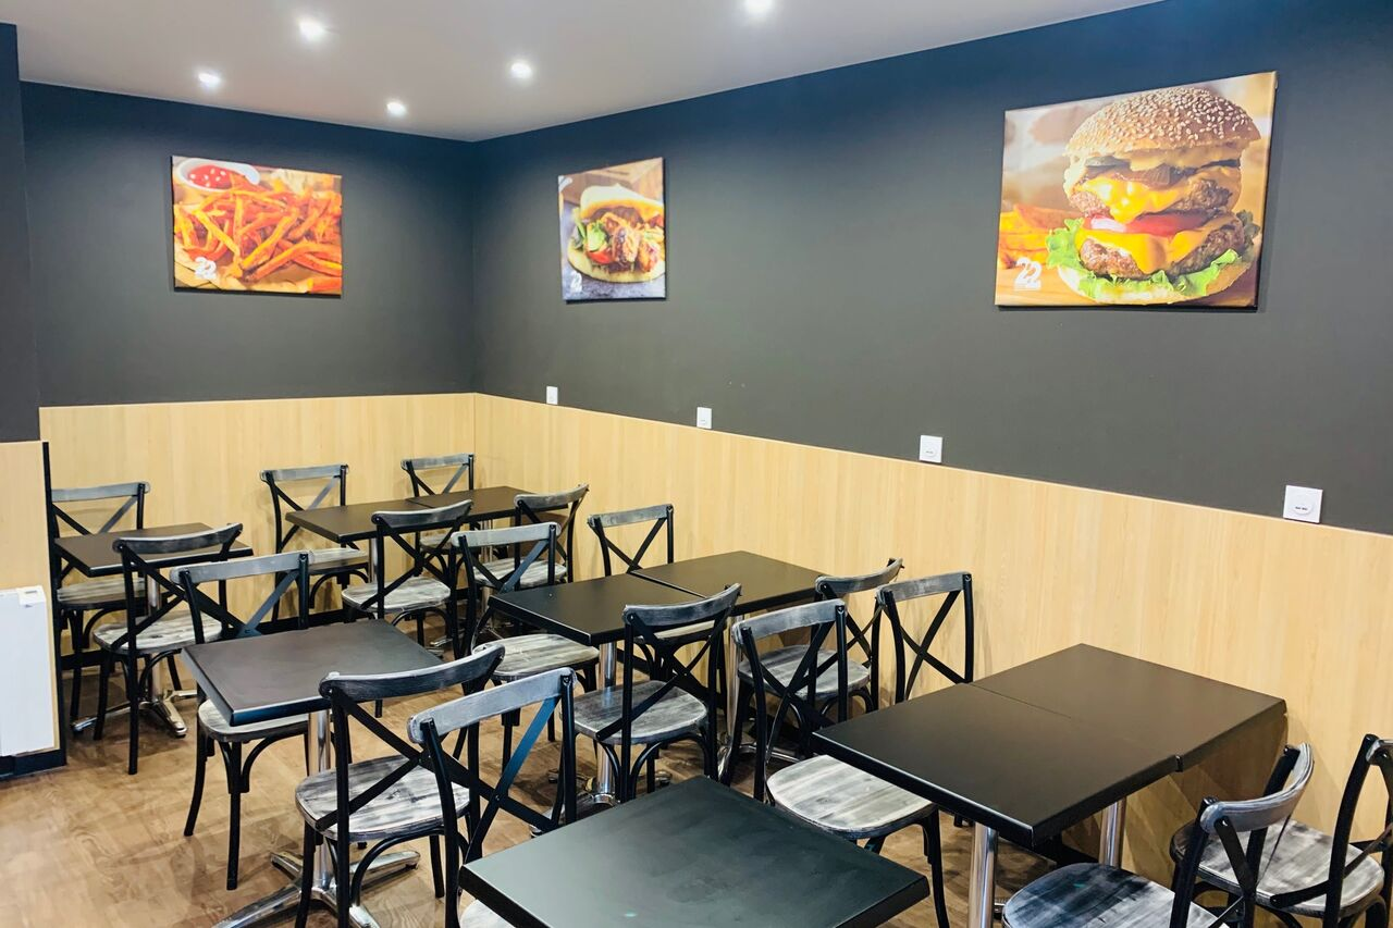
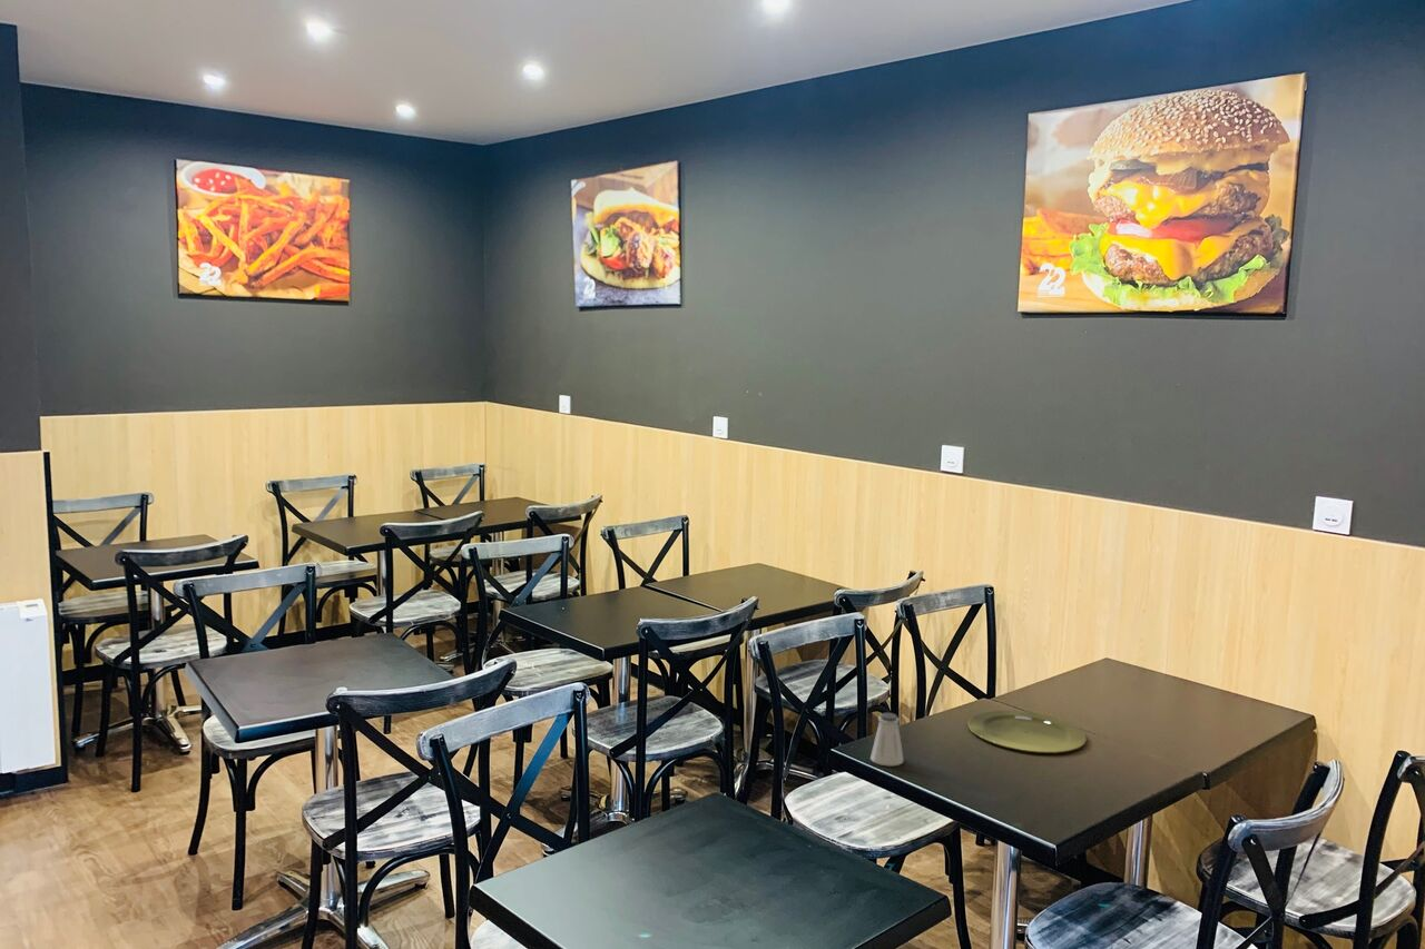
+ saltshaker (887, 737)
+ plate (1025, 731)
